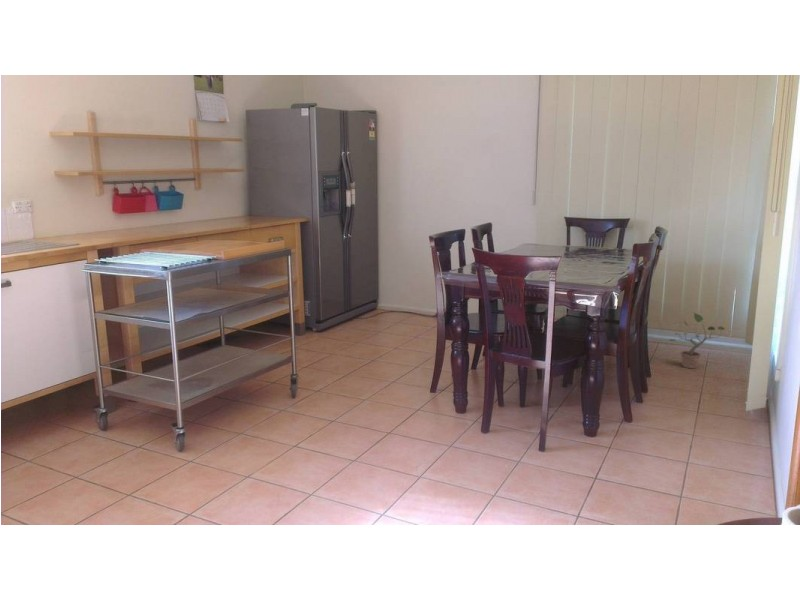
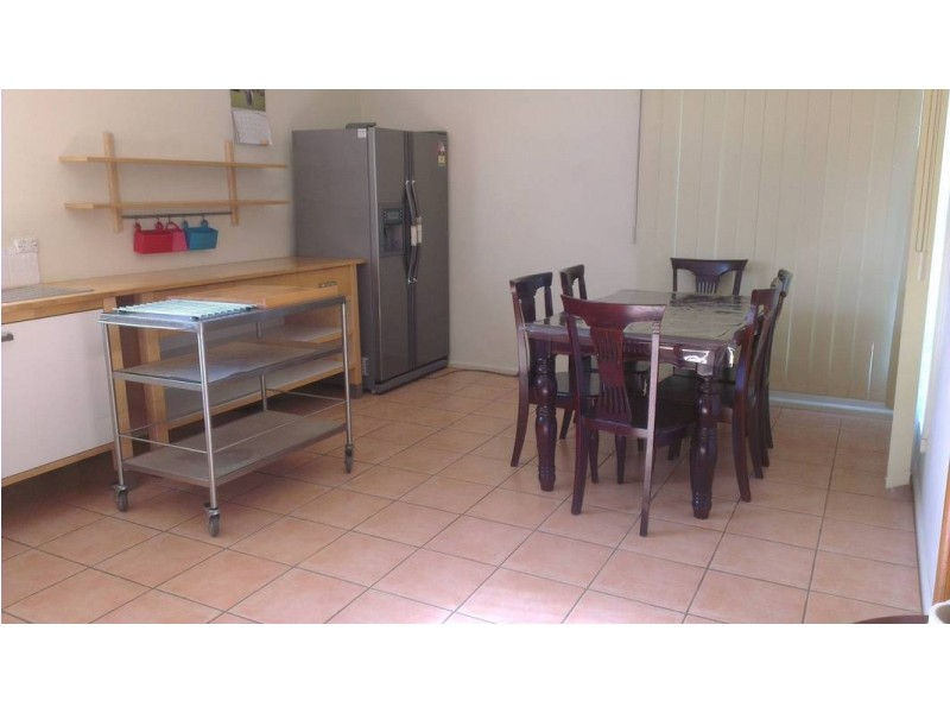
- potted plant (695, 342)
